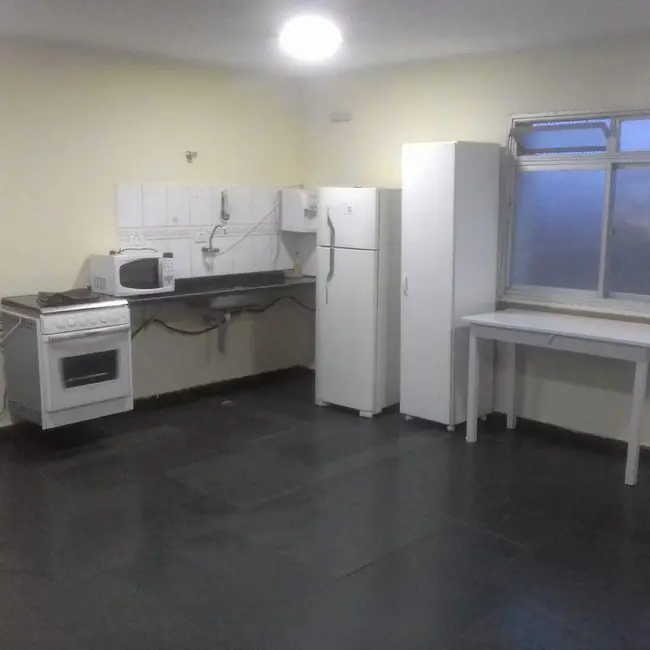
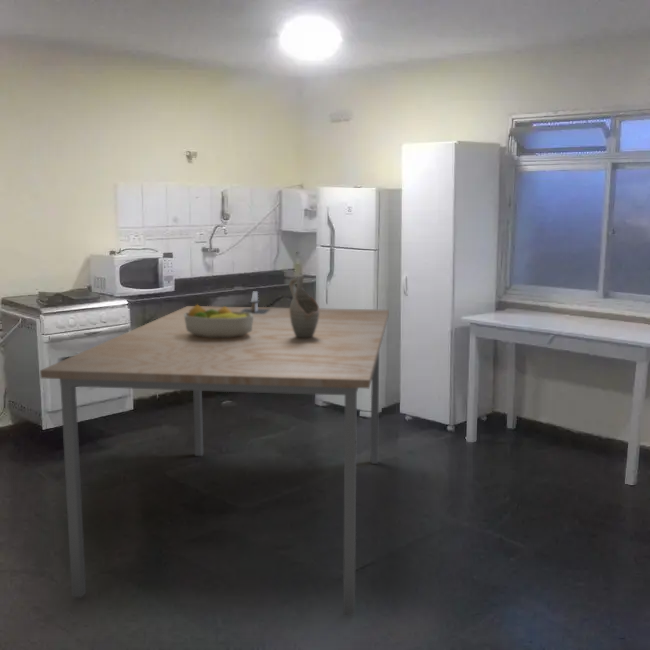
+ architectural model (254, 301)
+ fruit bowl (218, 319)
+ dining table (256, 392)
+ pitcher (302, 306)
